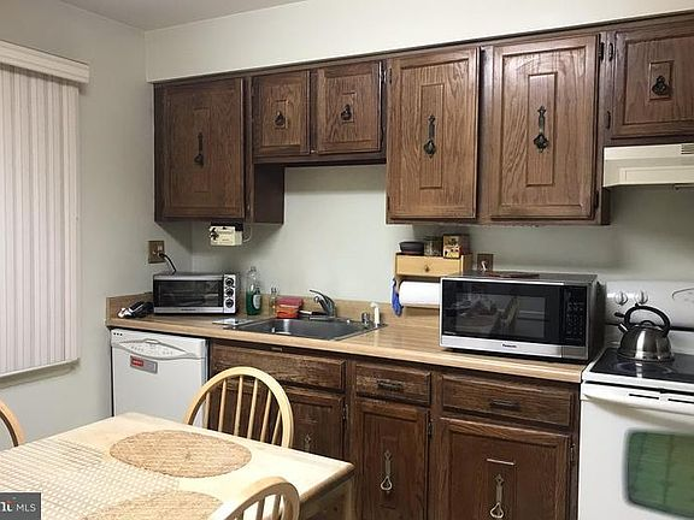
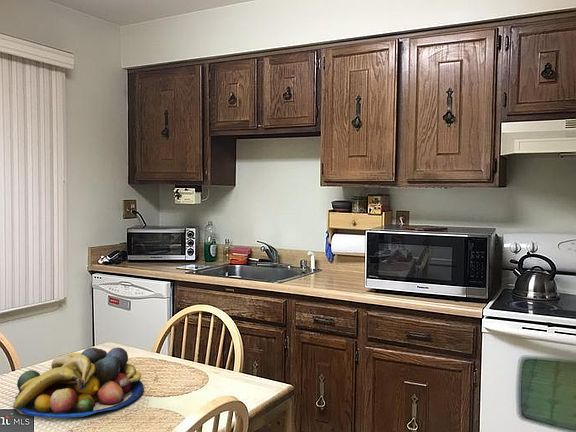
+ fruit bowl (81, 373)
